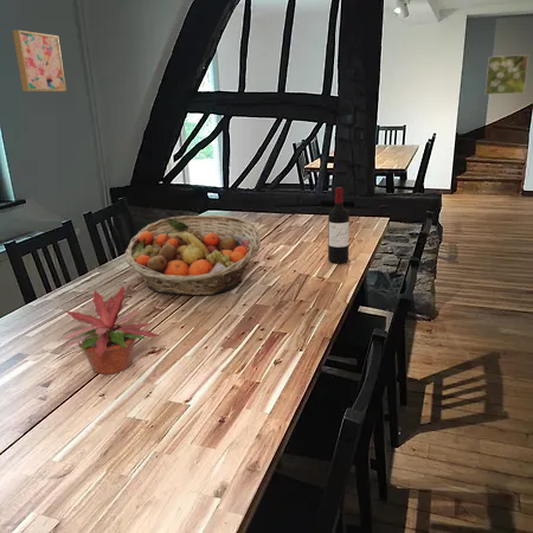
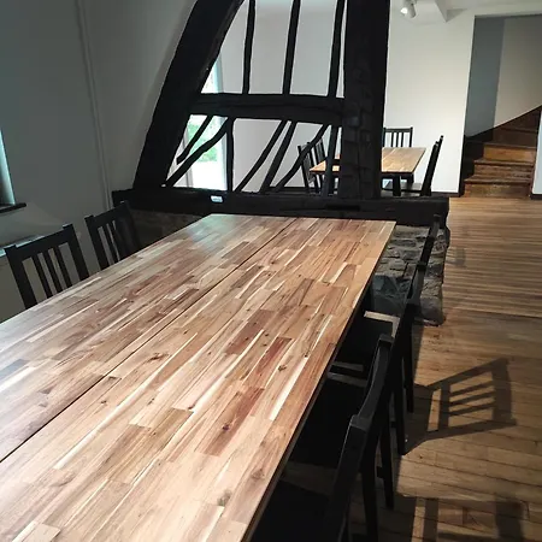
- wine bottle (338, 225)
- fruit basket (193, 253)
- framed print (506, 75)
- wall art (40, 62)
- potted plant (108, 326)
